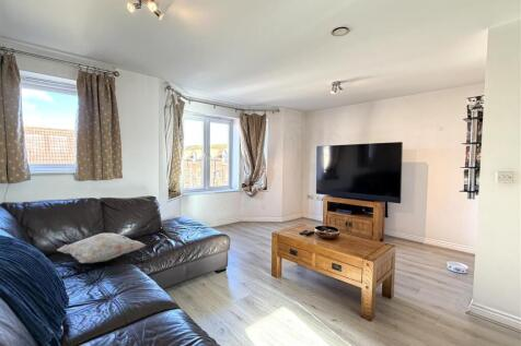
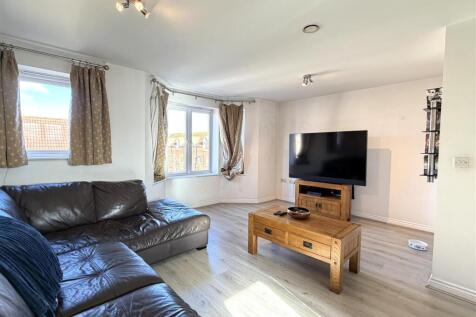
- decorative pillow (102, 247)
